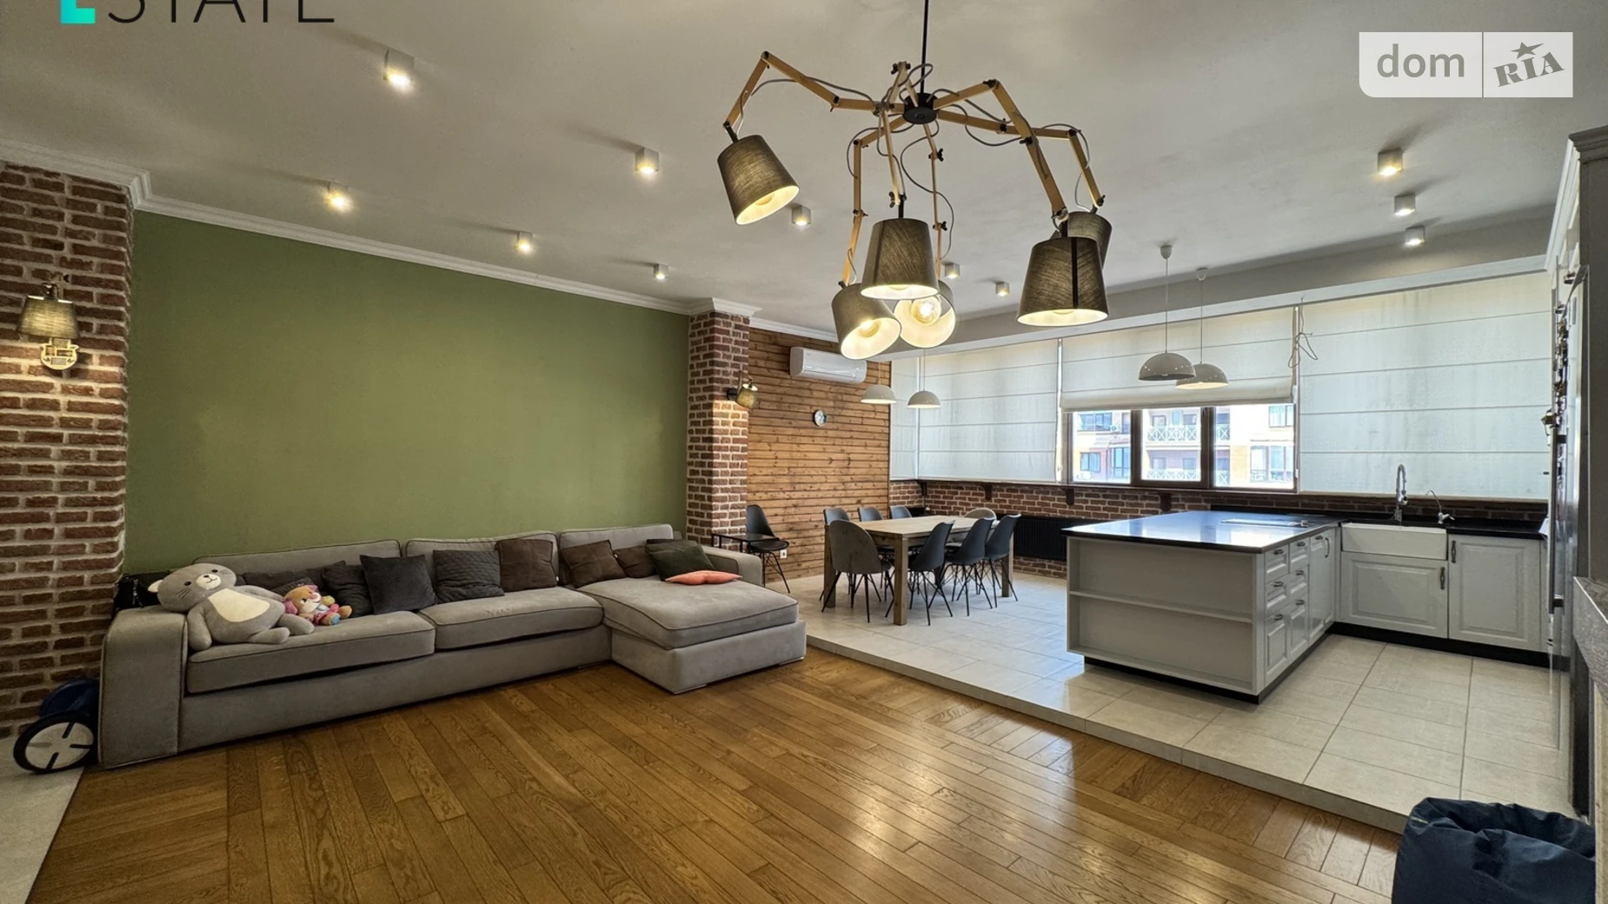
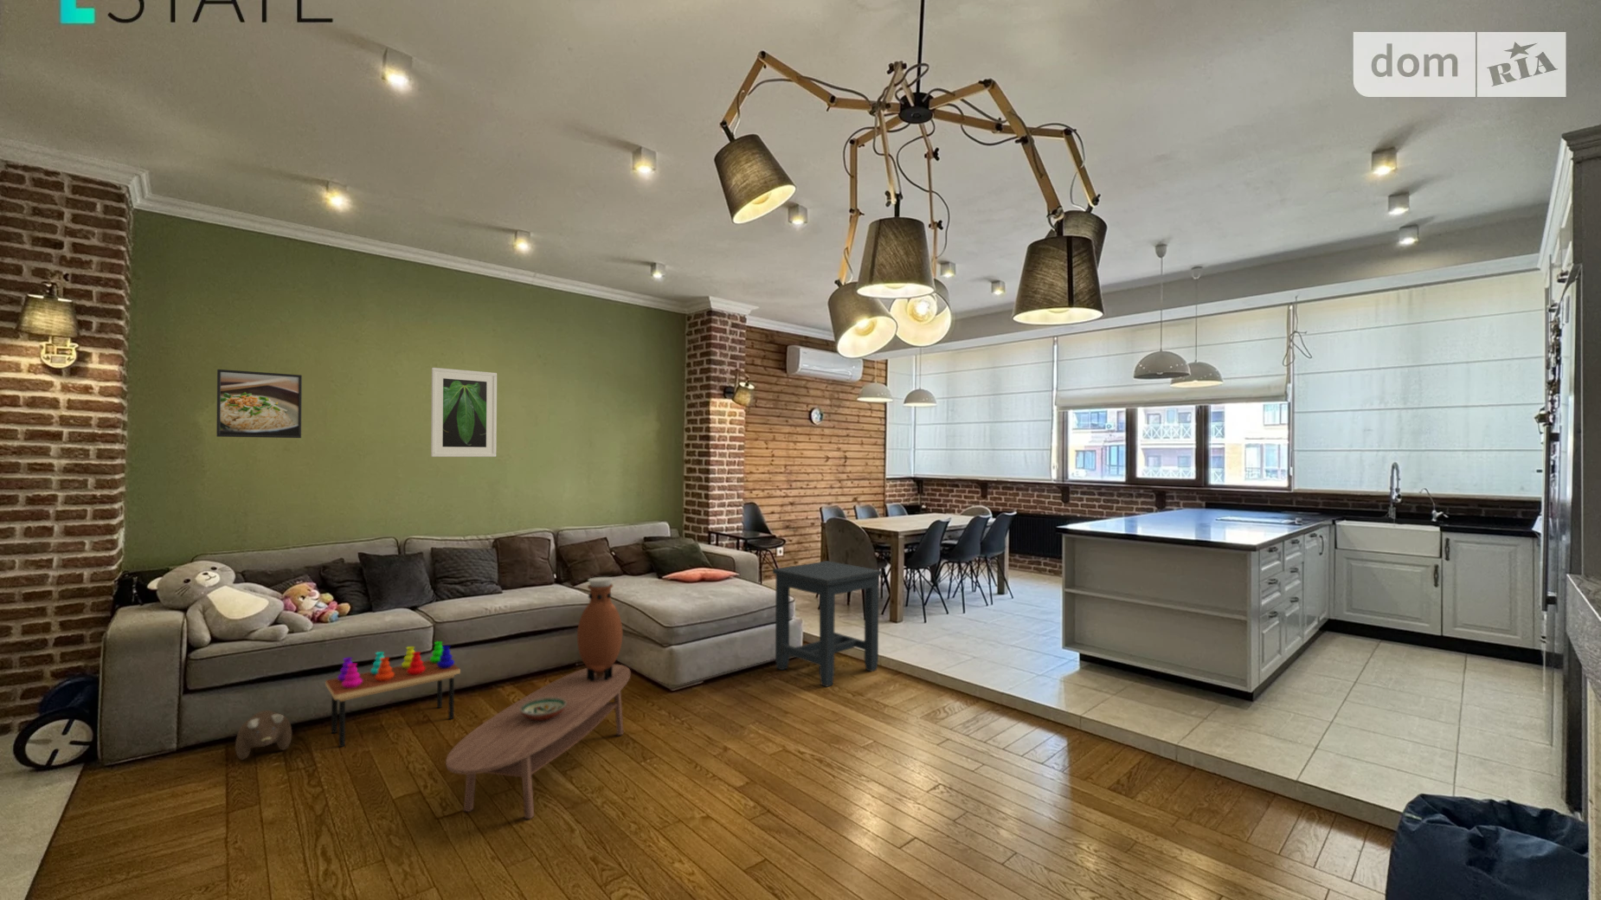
+ coffee table (553, 736)
+ decorative bowl (543, 710)
+ side table (827, 619)
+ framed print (465, 413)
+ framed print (261, 404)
+ plush toy (263, 731)
+ vase (599, 627)
+ stacking toy (393, 687)
